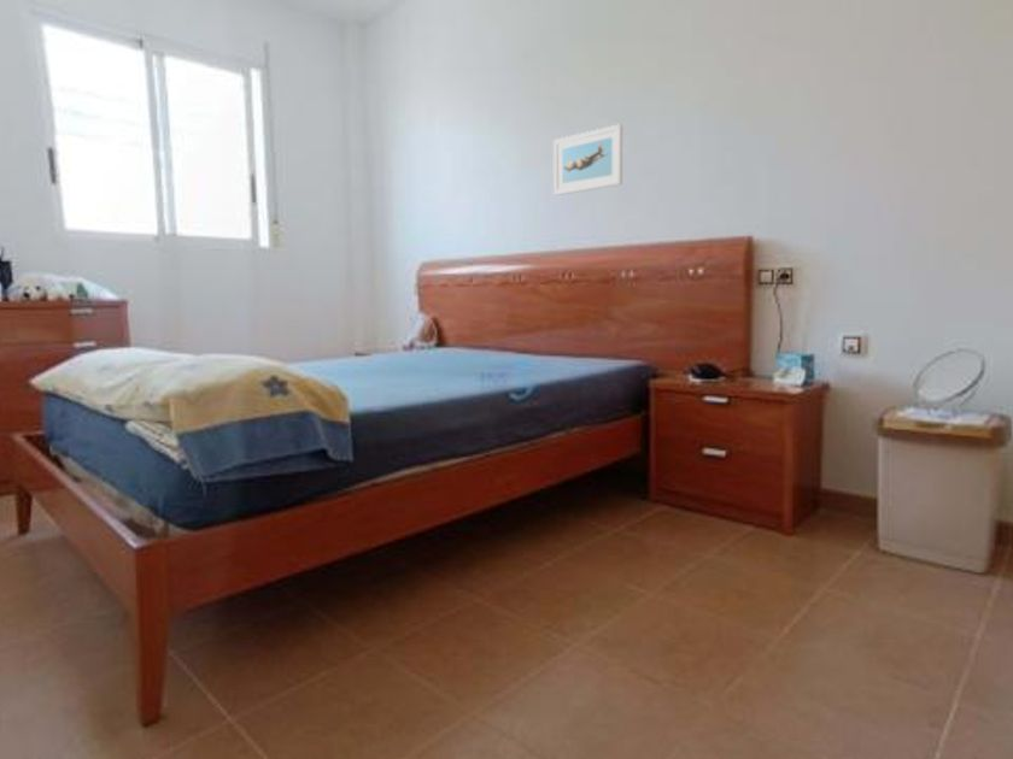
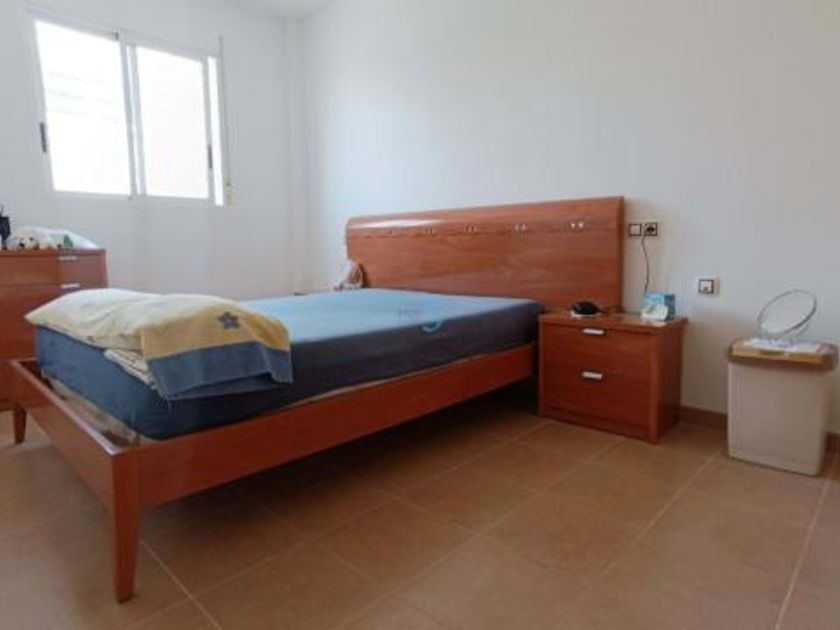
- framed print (586, 161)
